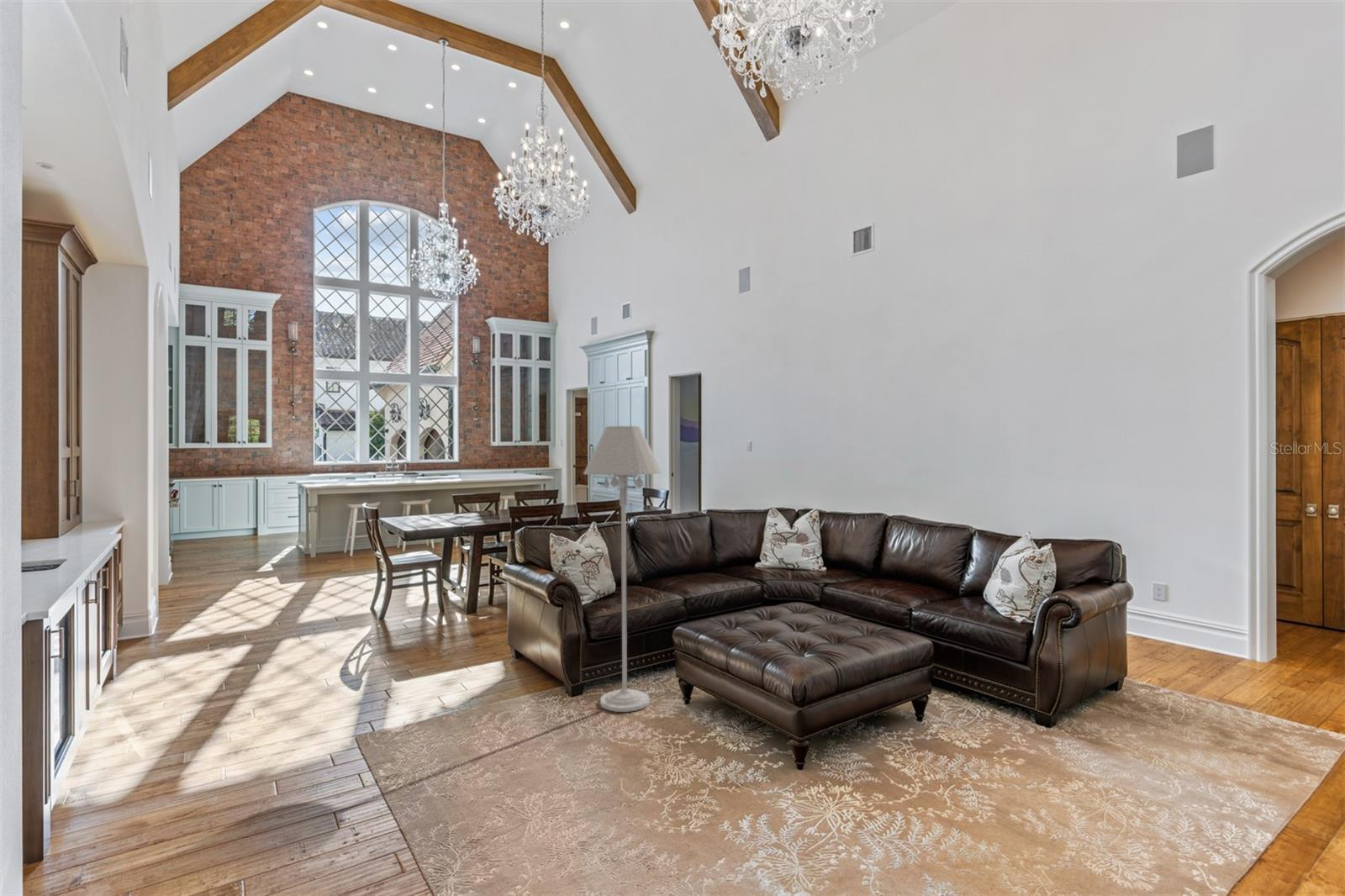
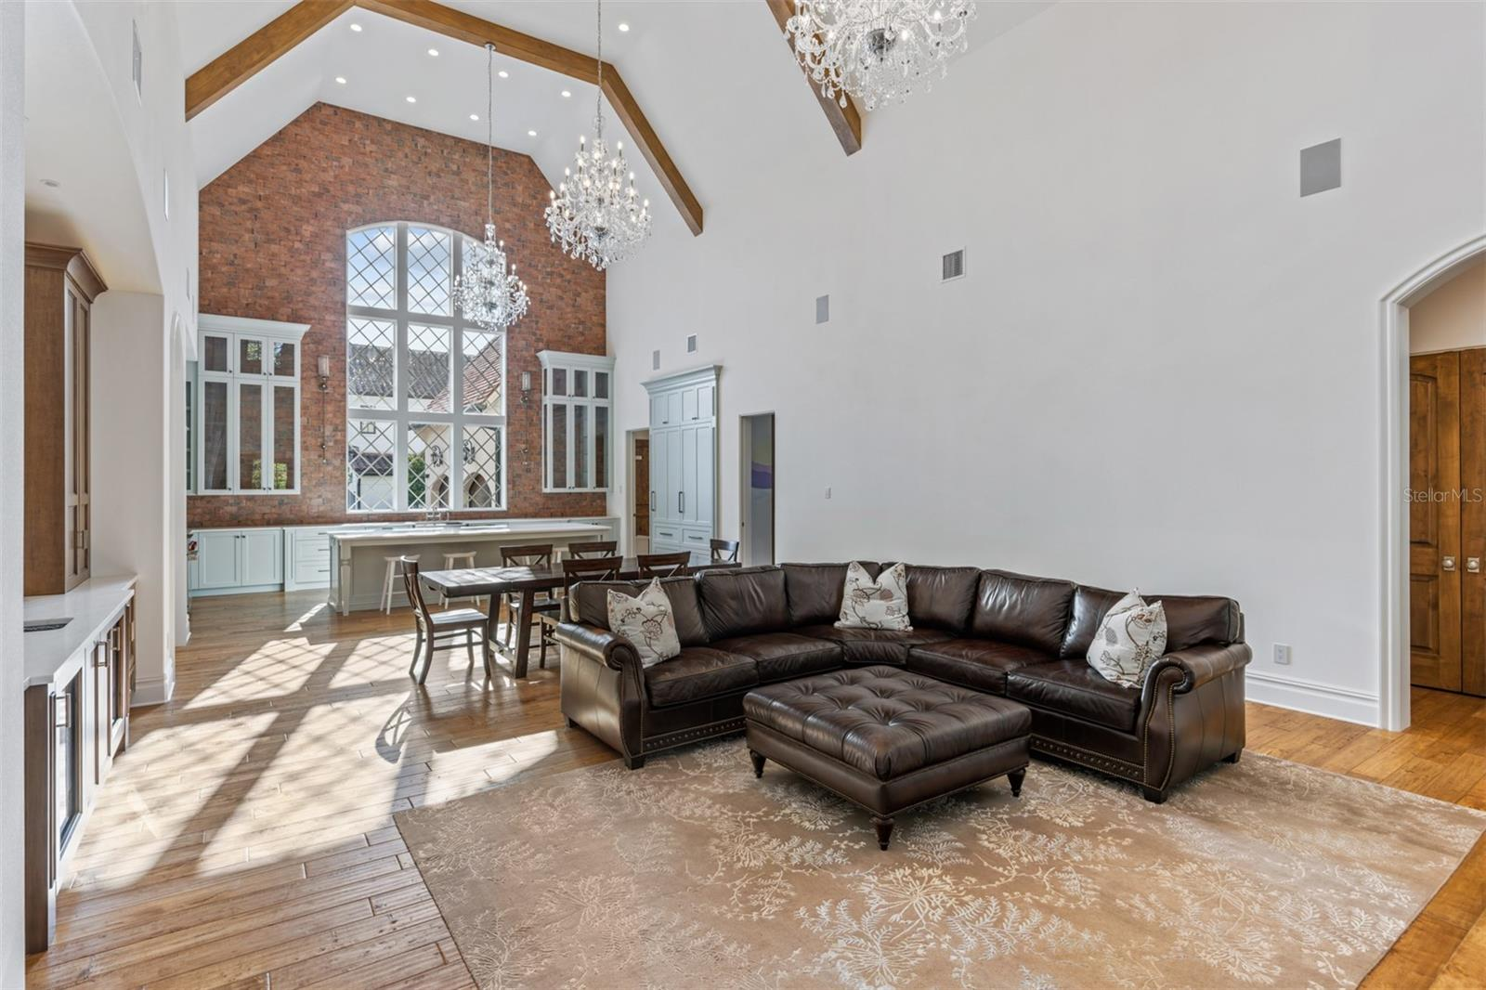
- floor lamp (624, 564)
